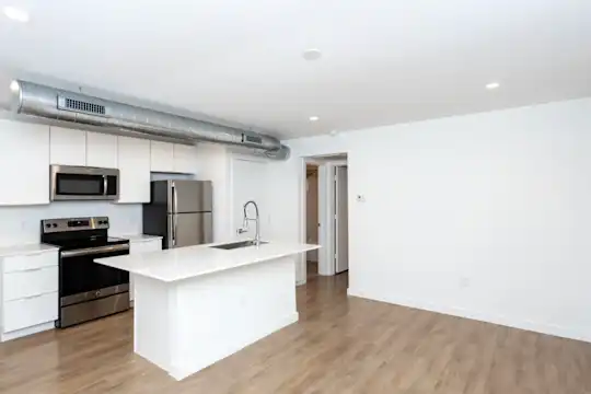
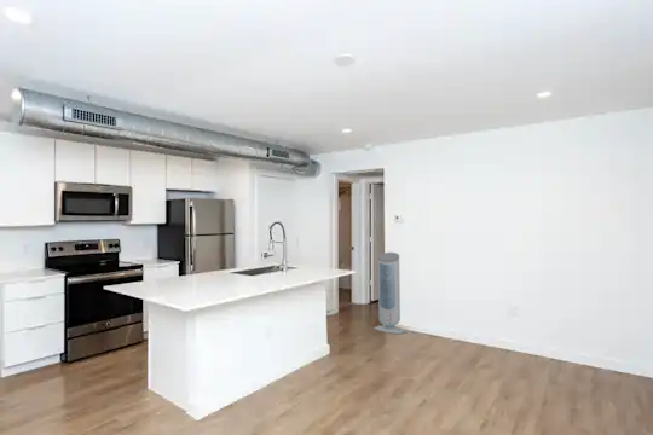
+ air purifier (388, 290)
